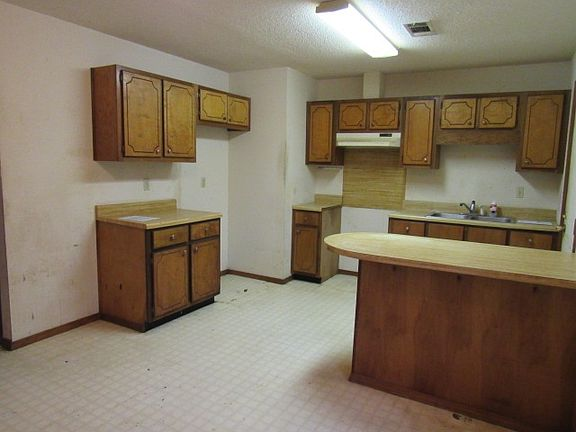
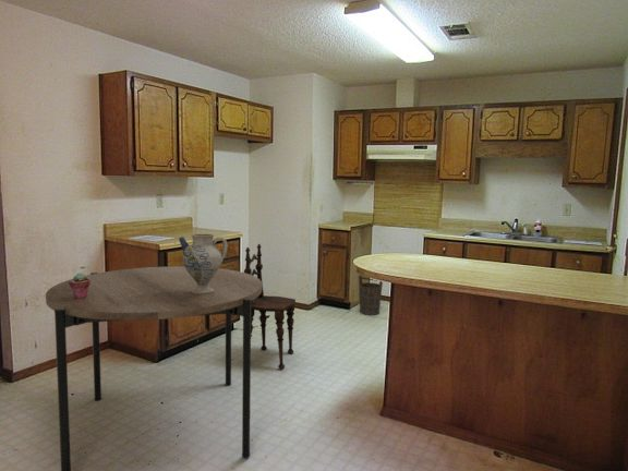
+ potted succulent (80, 285)
+ pitcher (203, 263)
+ dining table (162, 318)
+ dining chair (270, 303)
+ bucket (370, 294)
